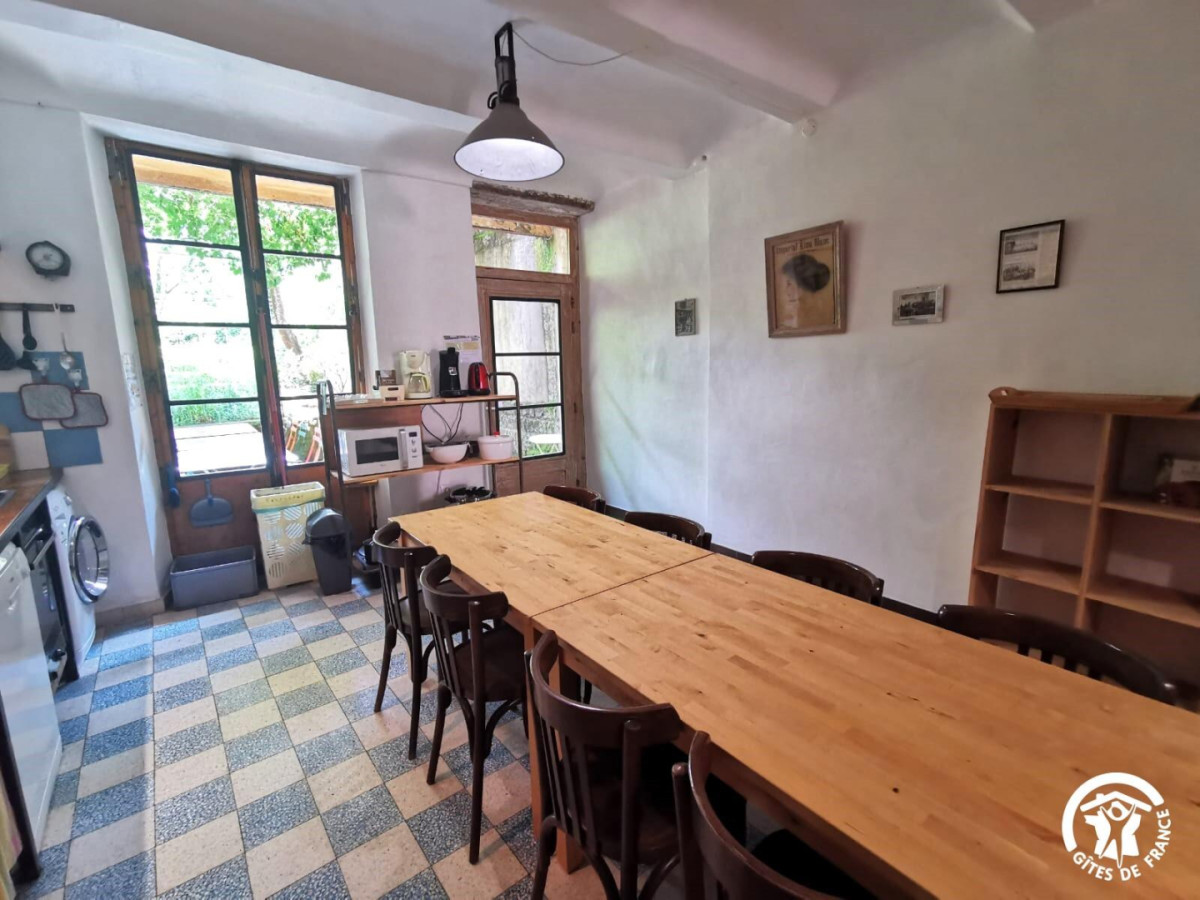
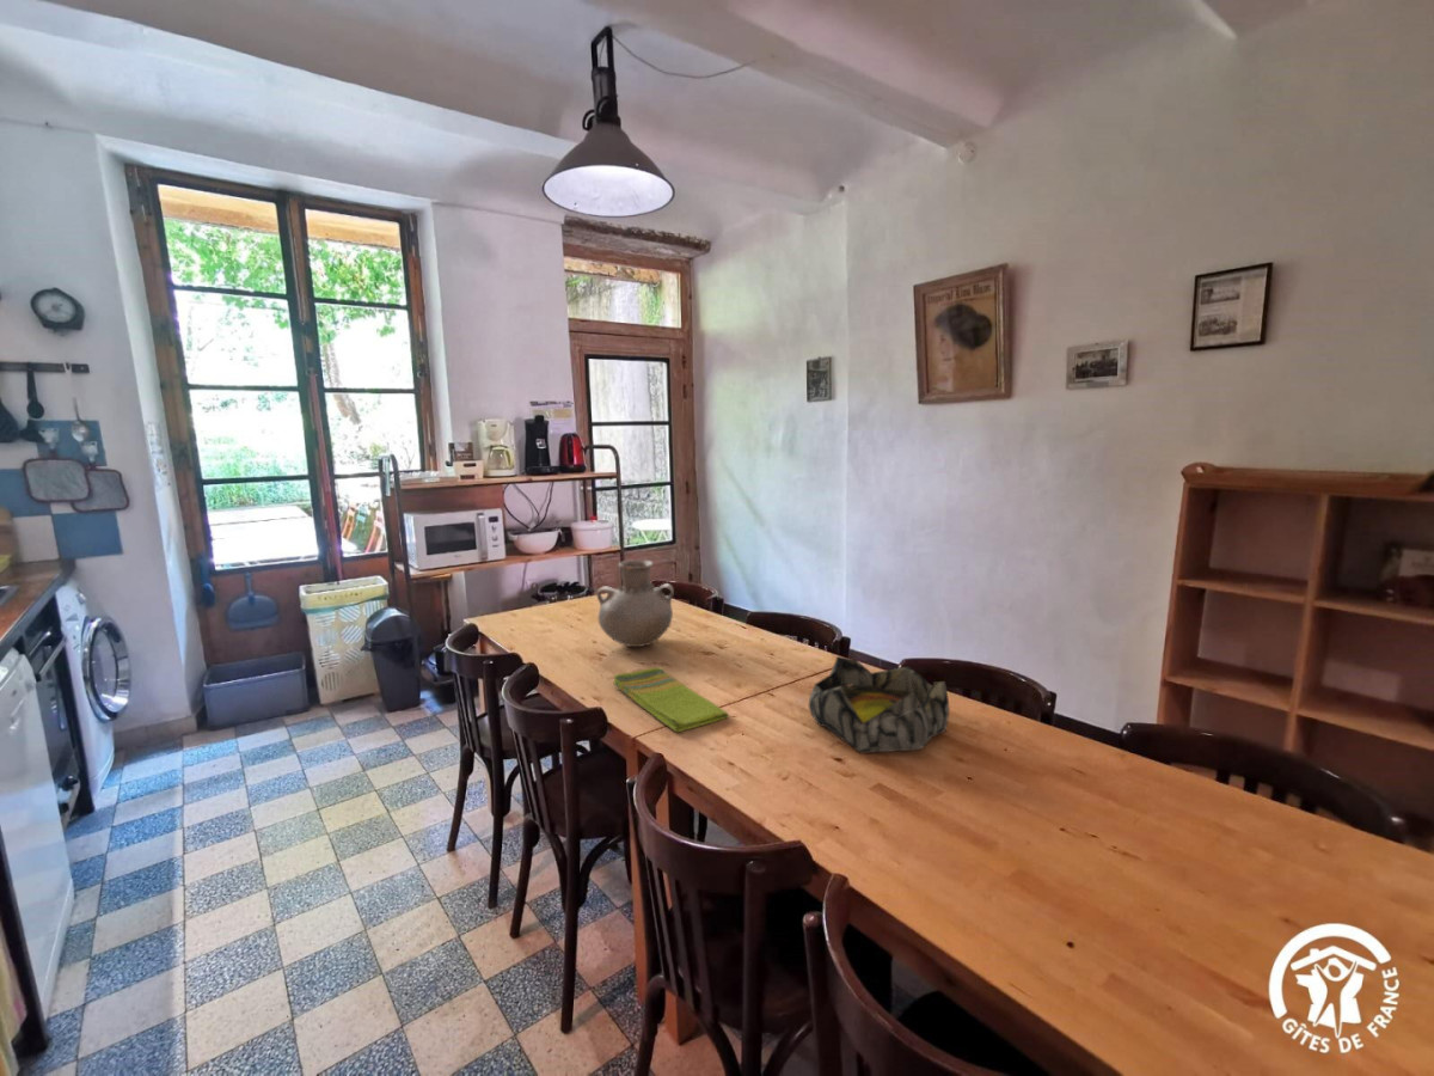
+ dish towel (667, 695)
+ decorative bowl (880, 695)
+ vase (636, 604)
